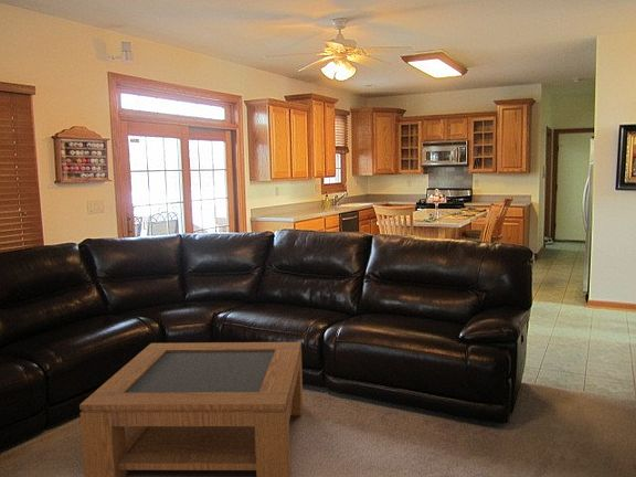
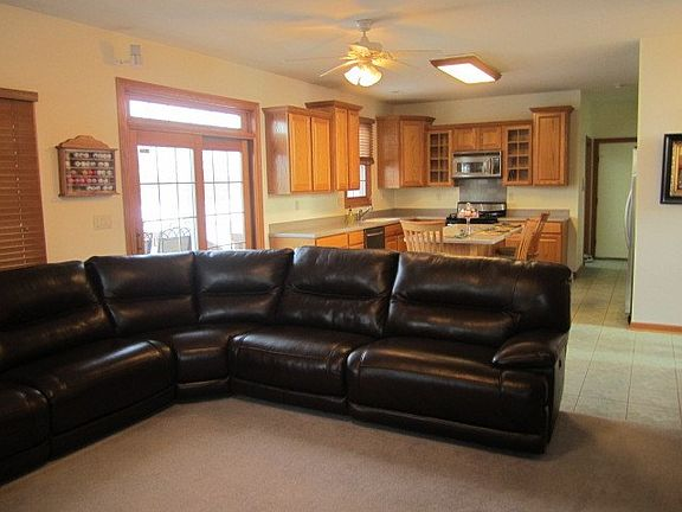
- coffee table (208, 405)
